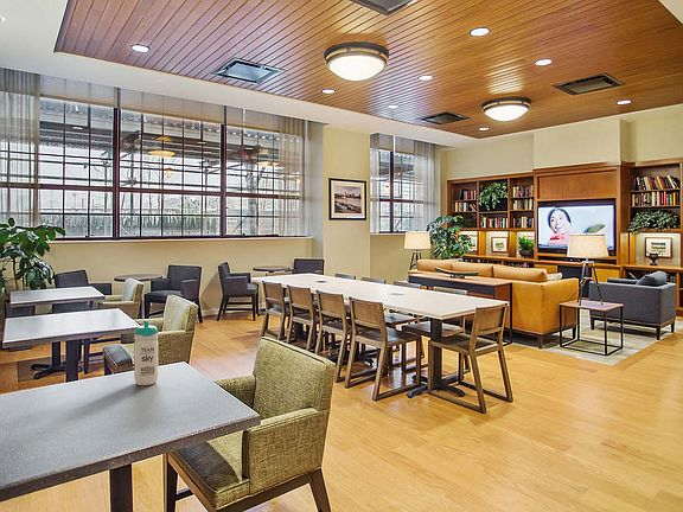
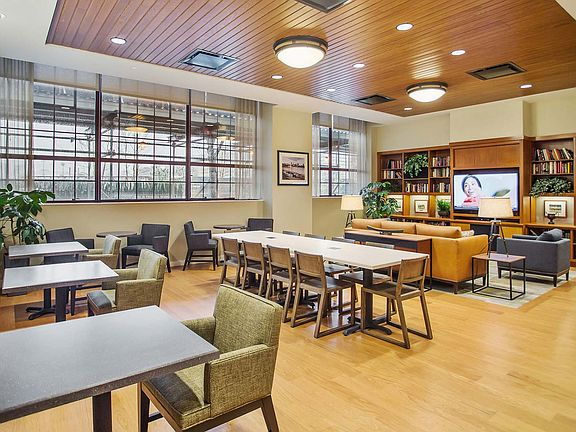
- water bottle (146, 351)
